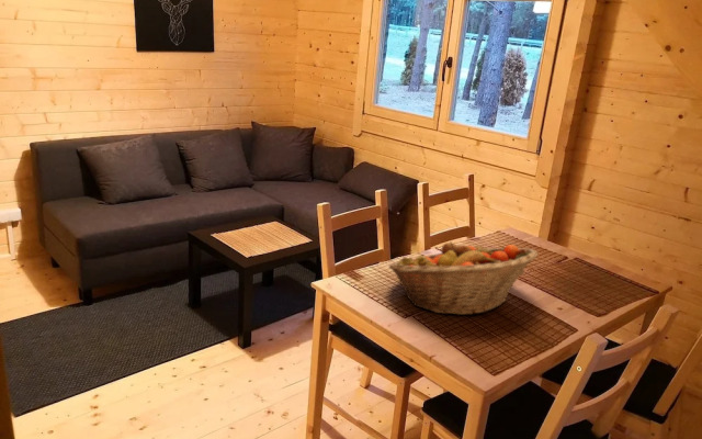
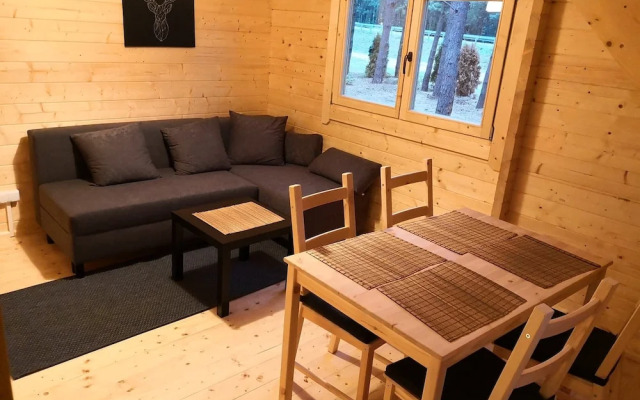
- fruit basket (462, 270)
